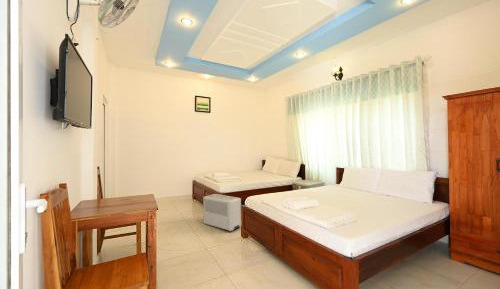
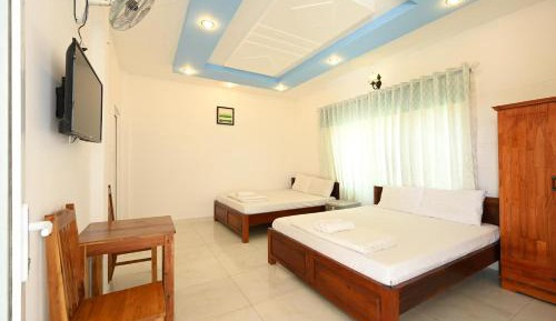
- air purifier (222, 211)
